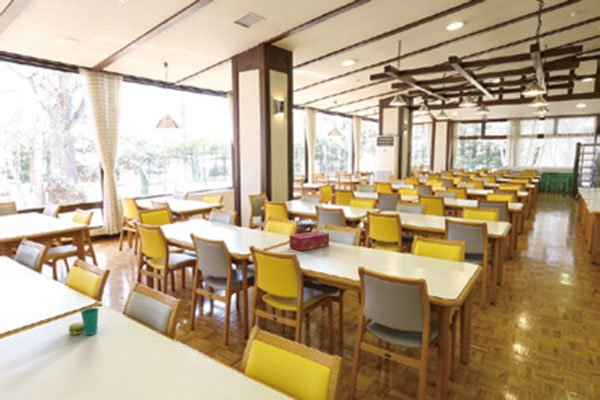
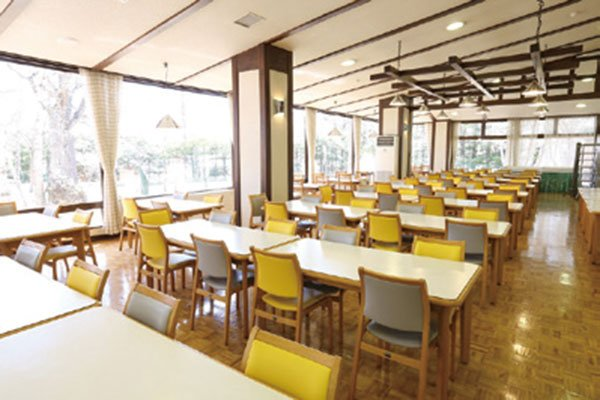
- cup (83, 321)
- tissue box (309, 240)
